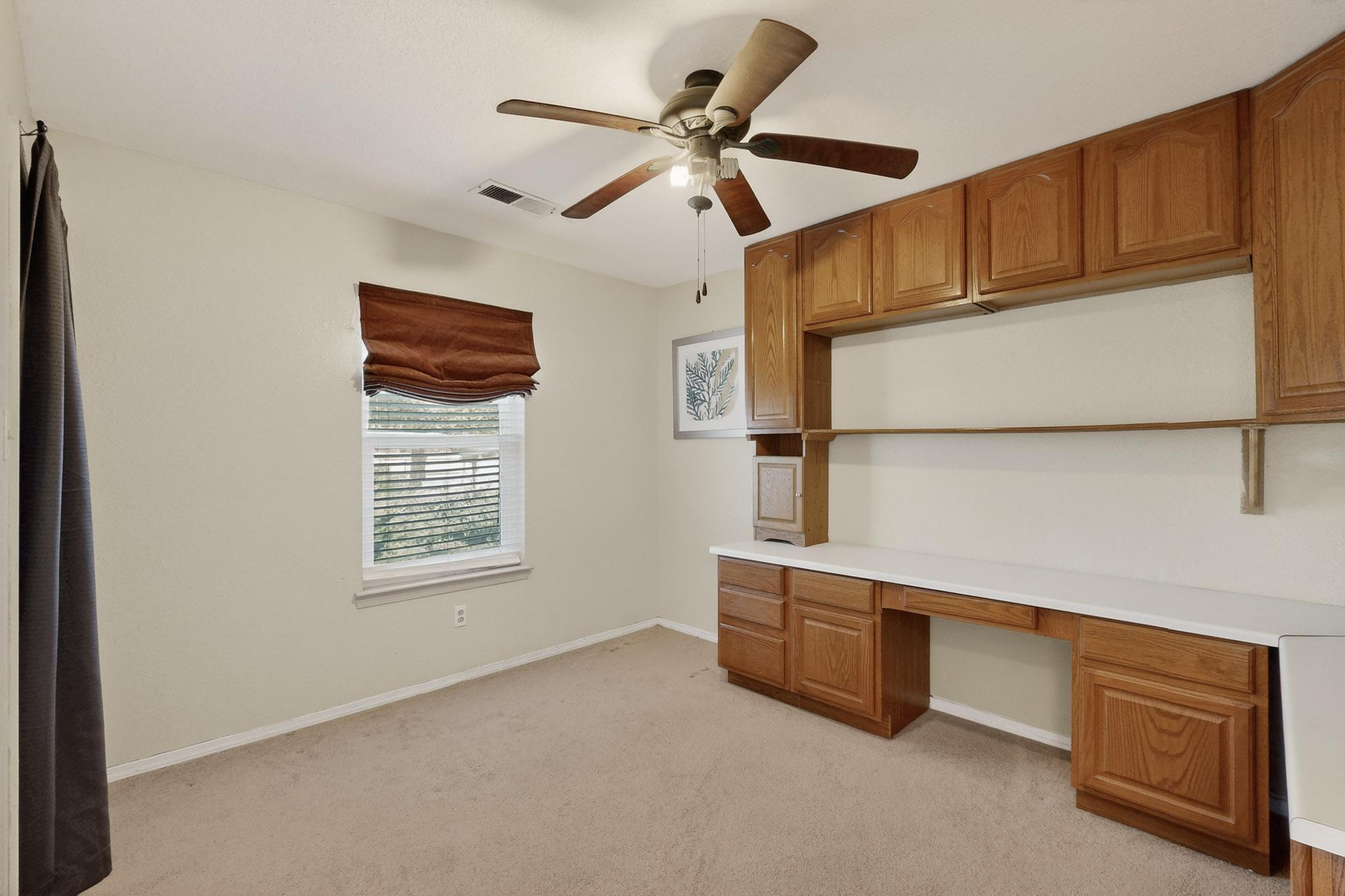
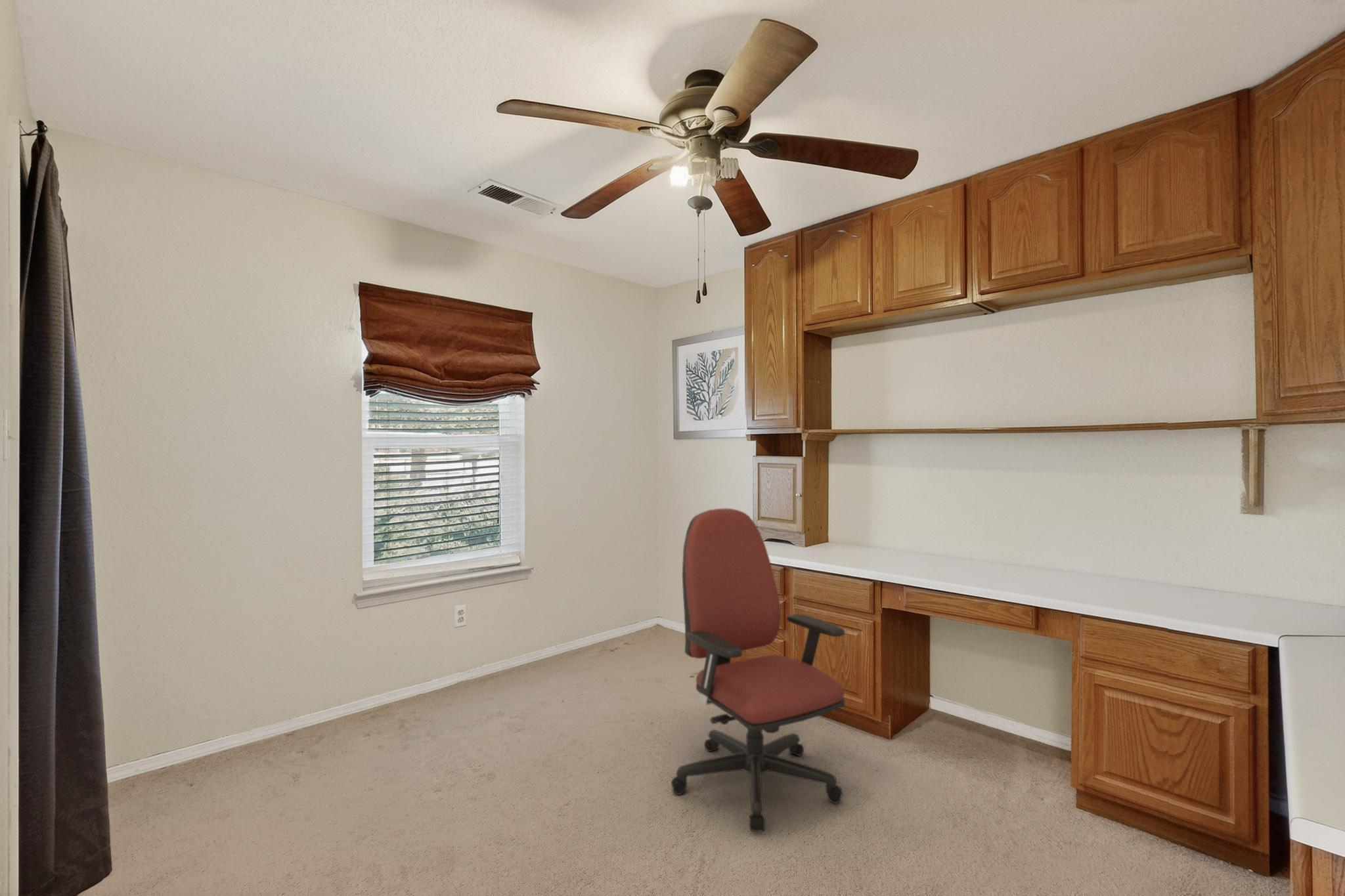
+ office chair (751, 646)
